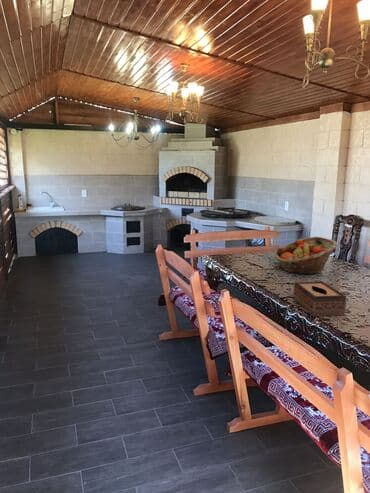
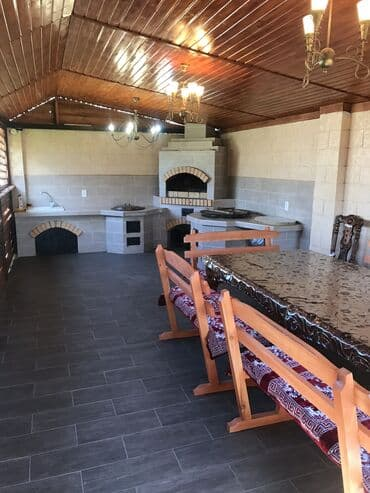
- tissue box (318, 297)
- fruit basket (304, 254)
